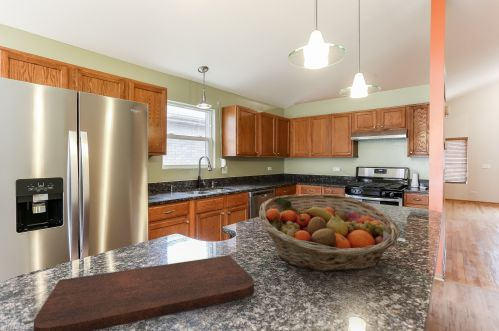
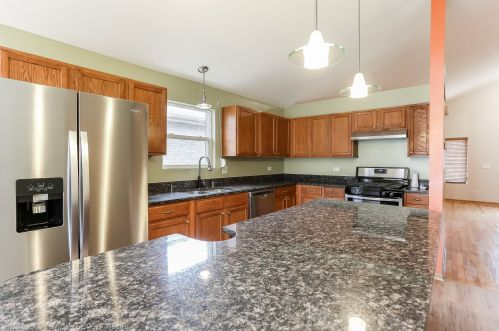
- cutting board (157, 287)
- fruit basket (325, 227)
